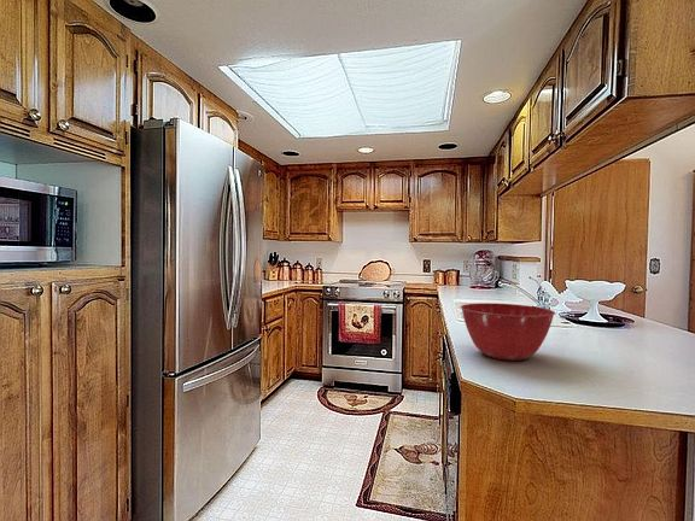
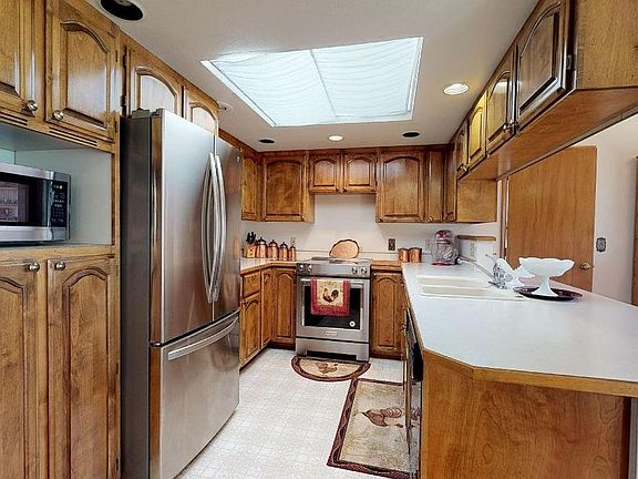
- mixing bowl (504, 330)
